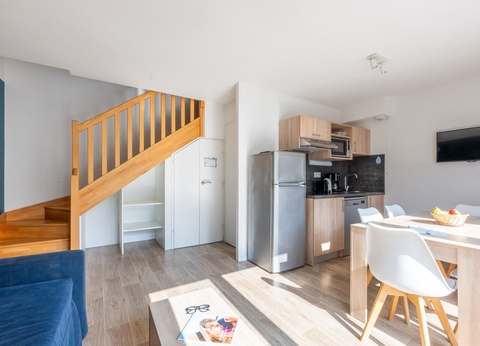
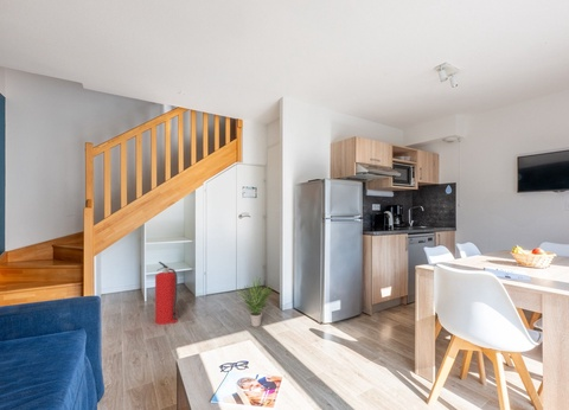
+ fire extinguisher (166, 292)
+ potted plant (256, 302)
